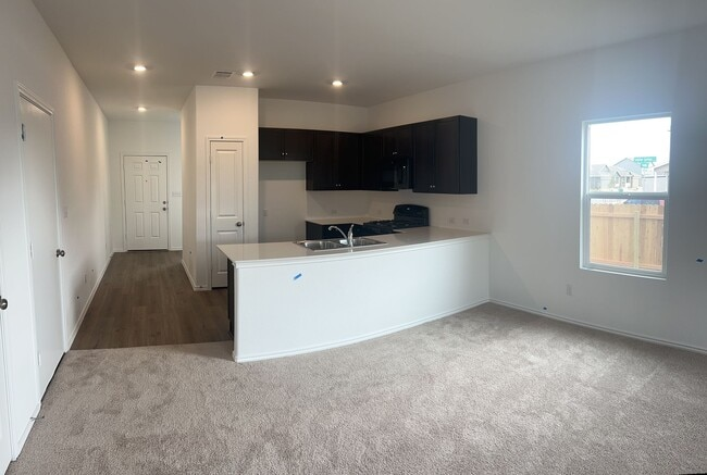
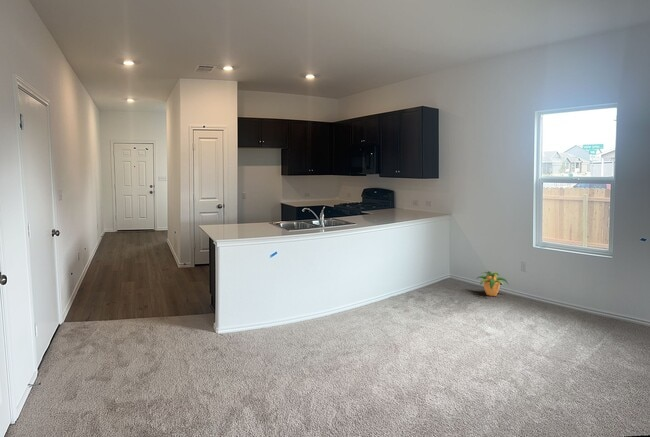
+ potted plant (490, 282)
